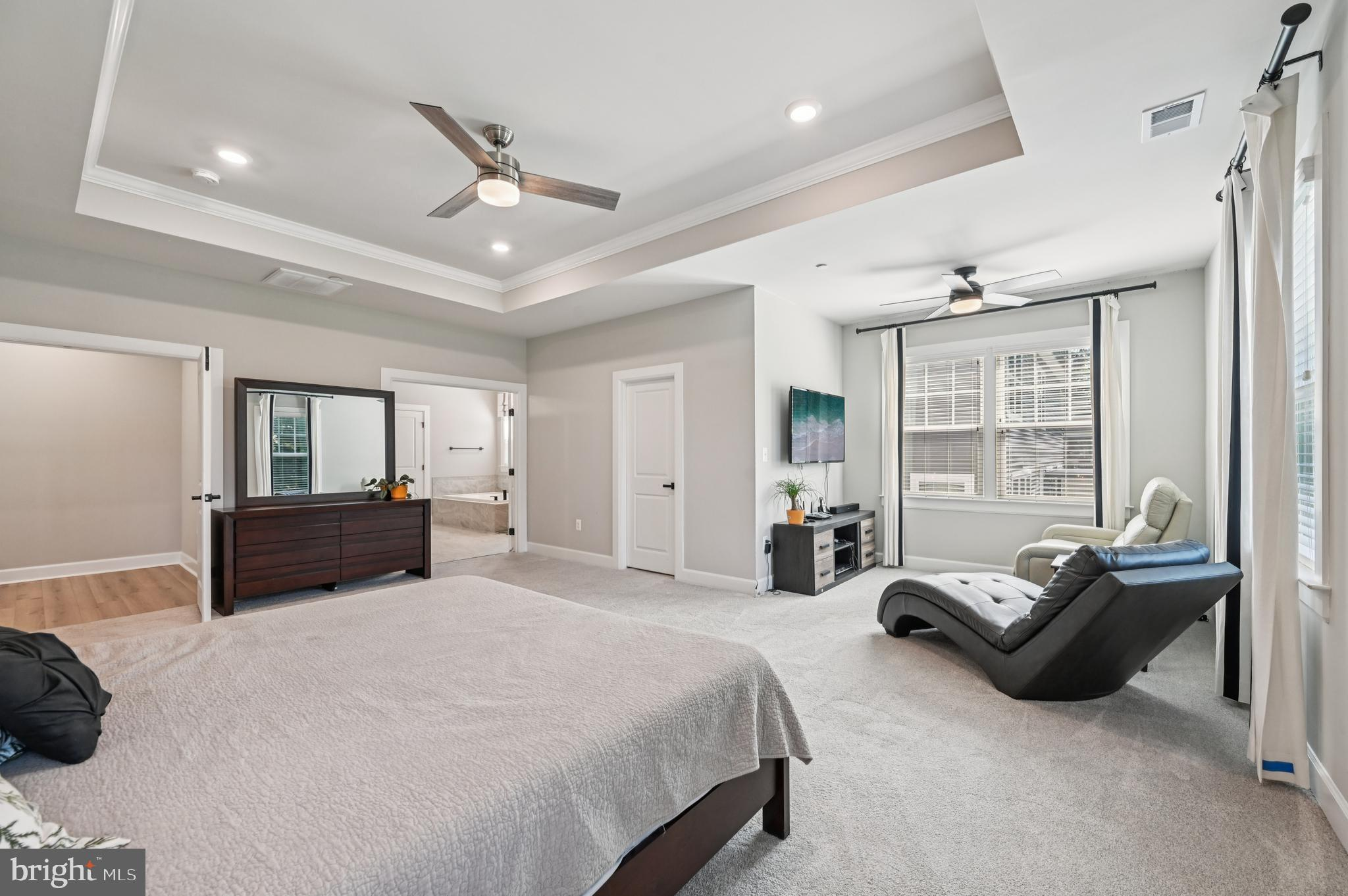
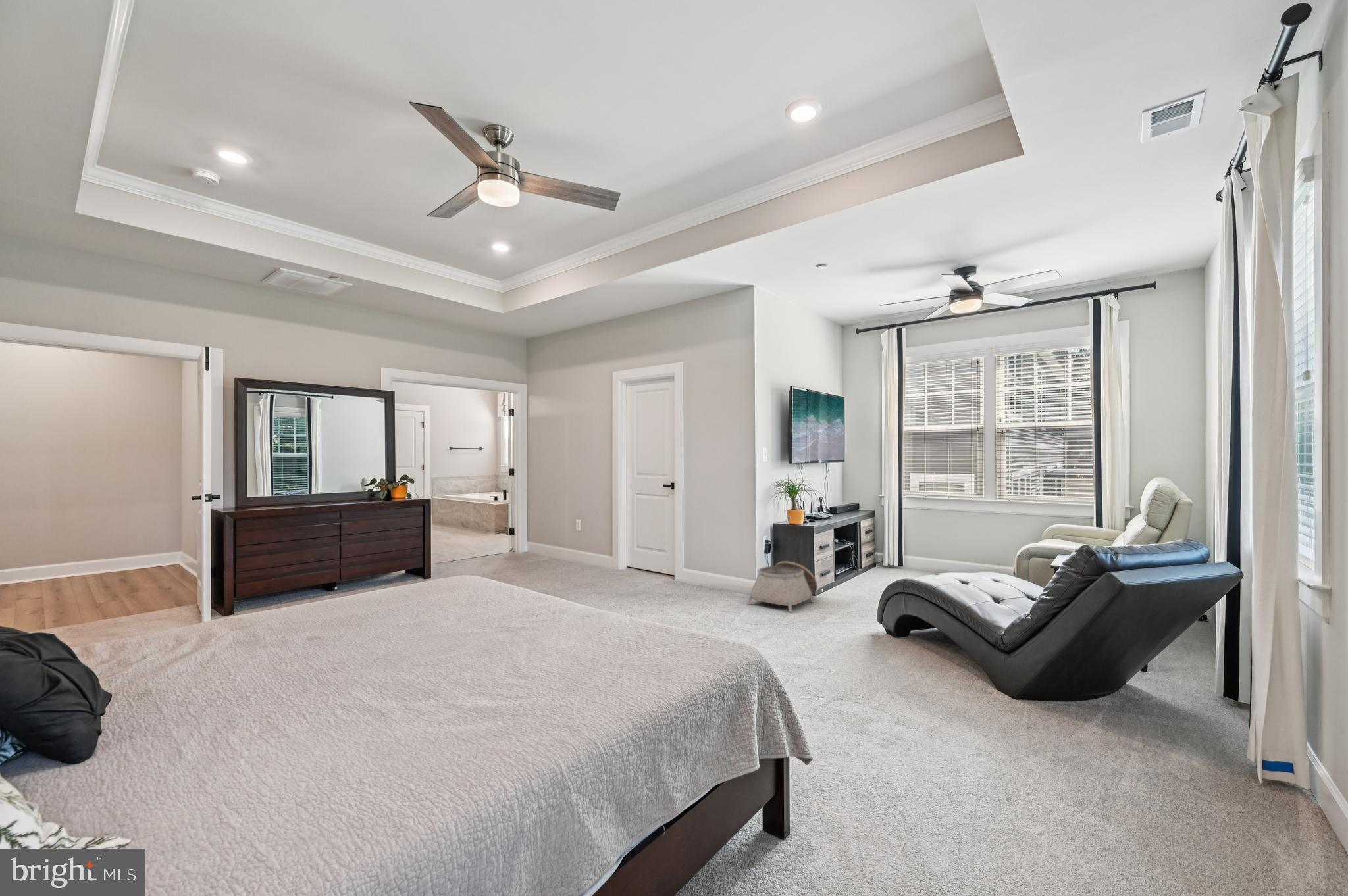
+ basket (785, 582)
